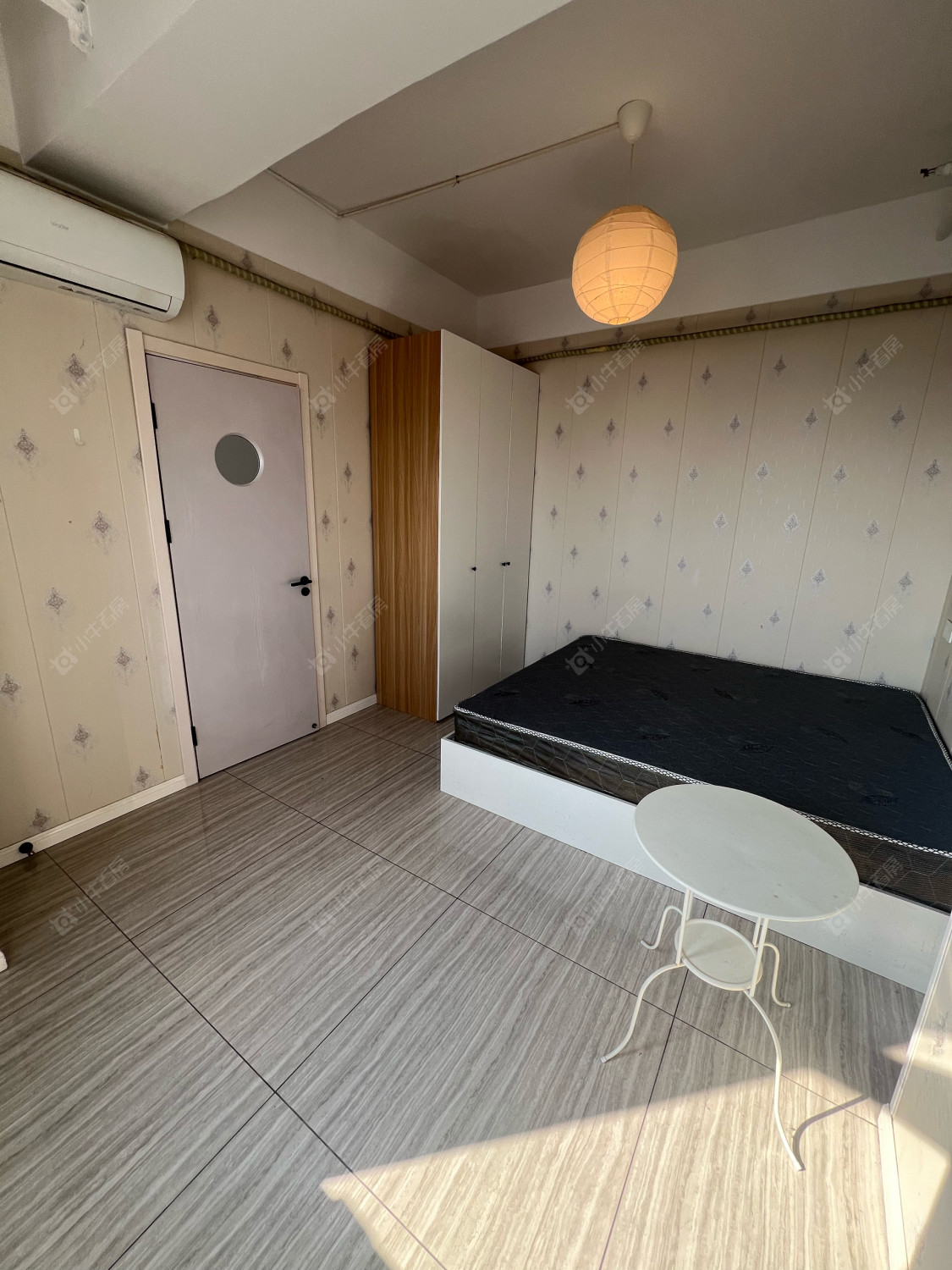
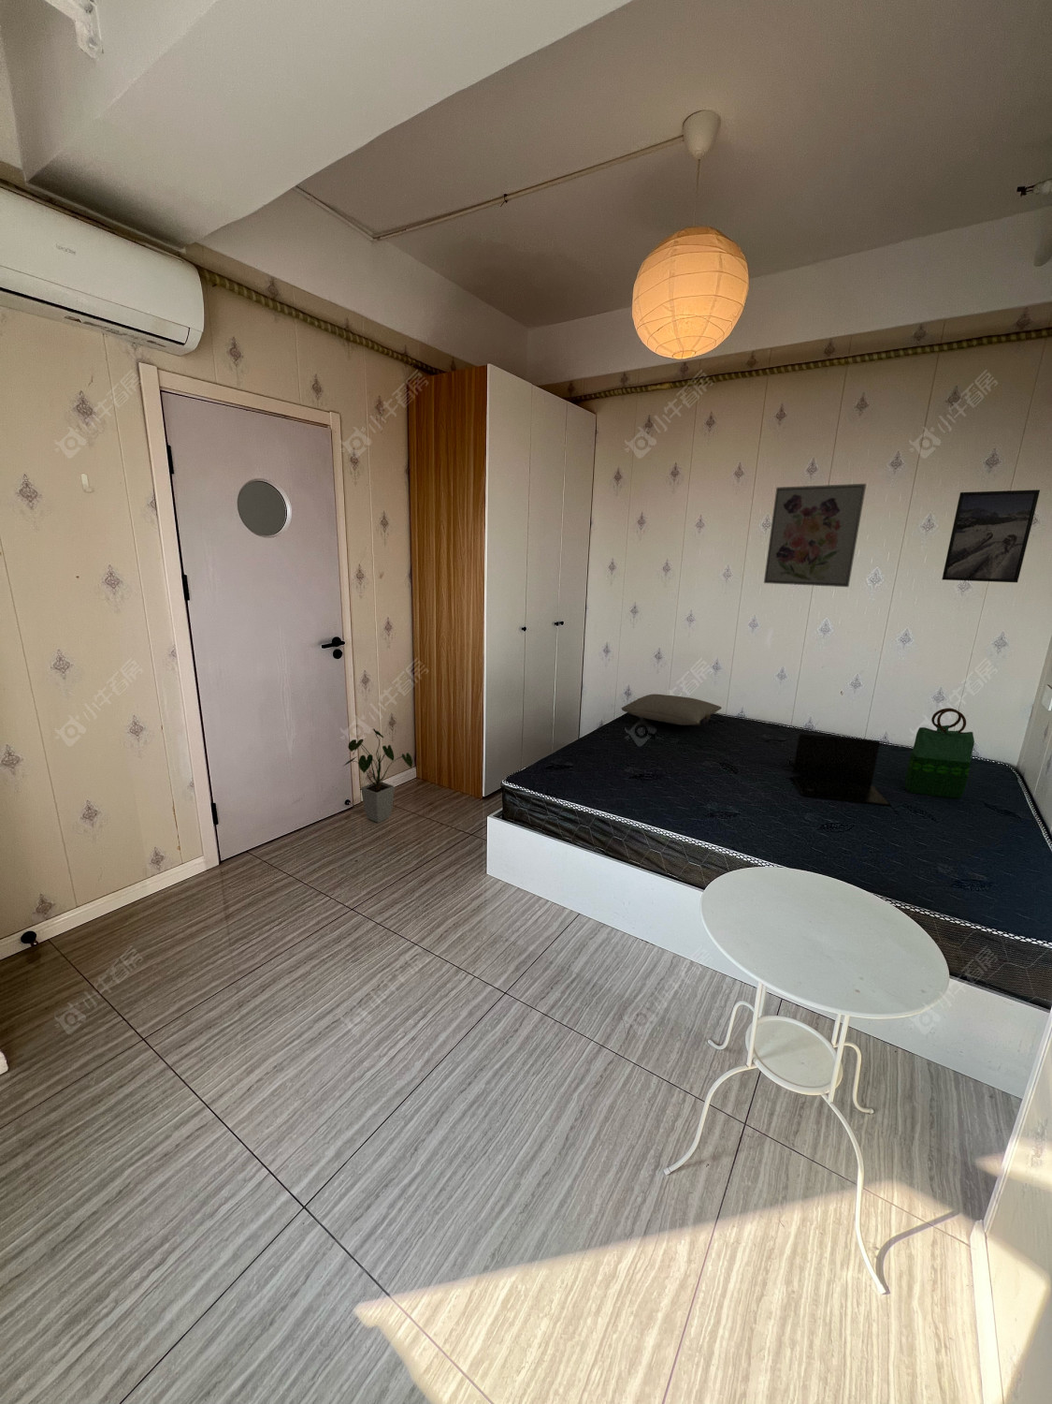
+ wall art (812, 536)
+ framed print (988, 536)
+ house plant (382, 776)
+ pillow (672, 710)
+ laptop (842, 767)
+ tote bag (941, 752)
